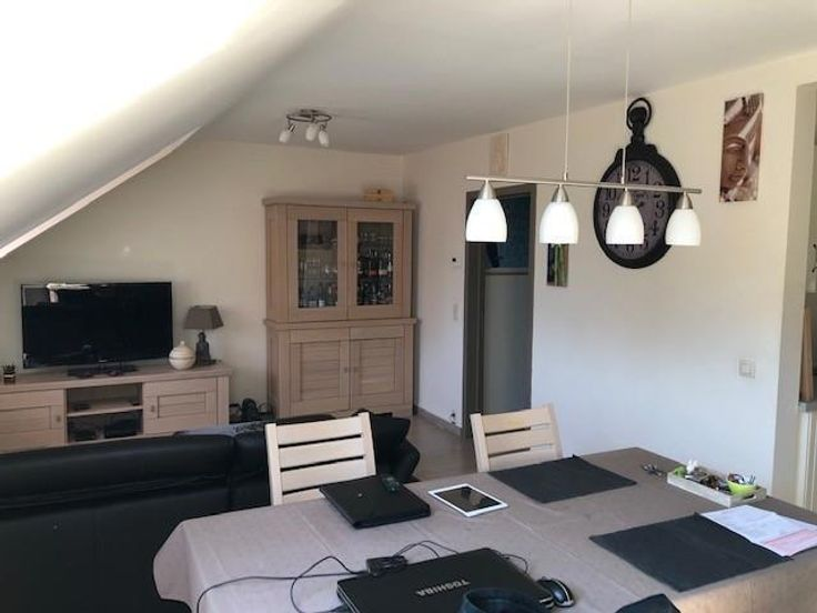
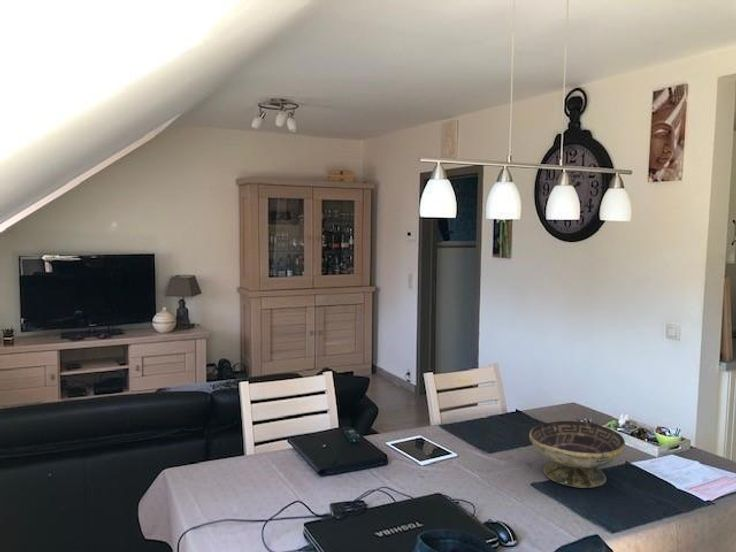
+ decorative bowl (575, 454)
